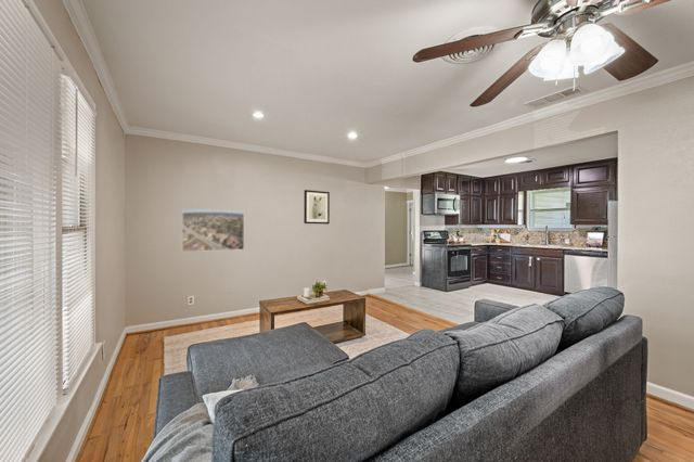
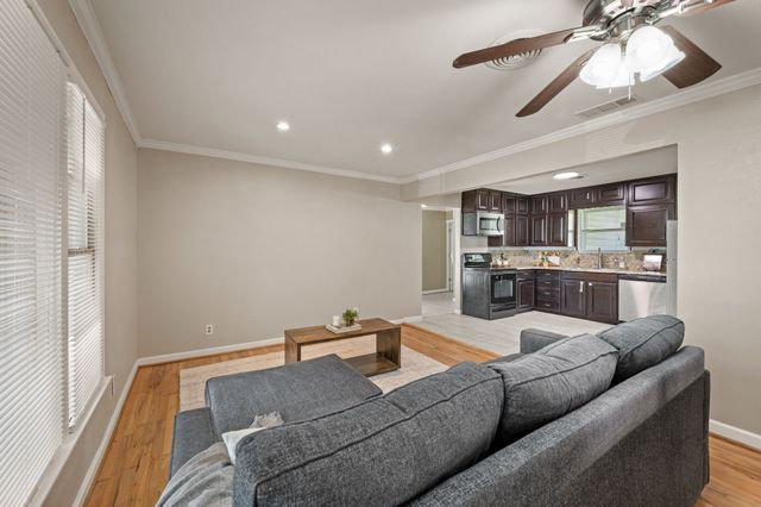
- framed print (214, 230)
- wall art (317, 207)
